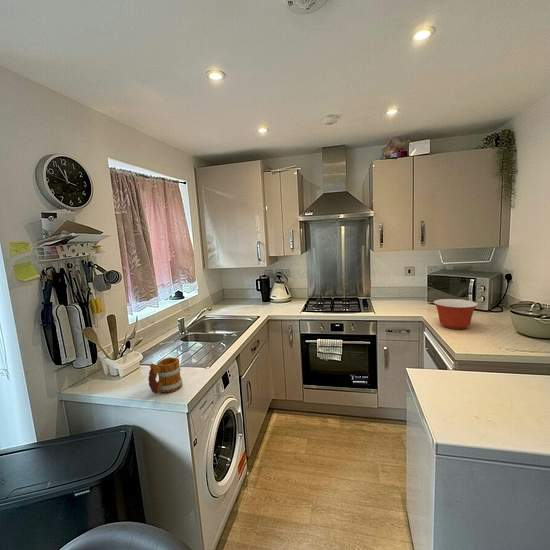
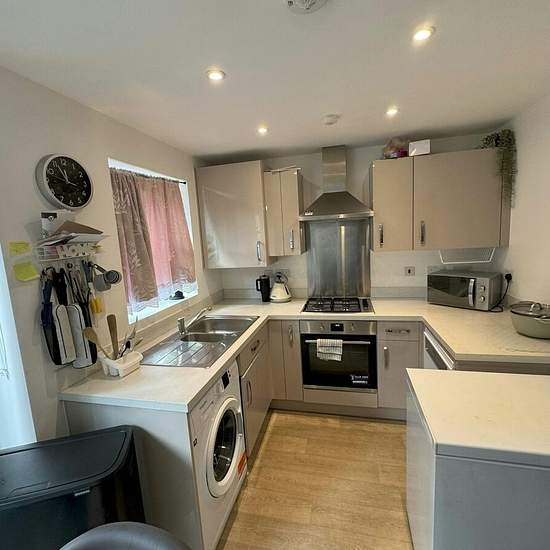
- mixing bowl (454, 314)
- mug (164, 374)
